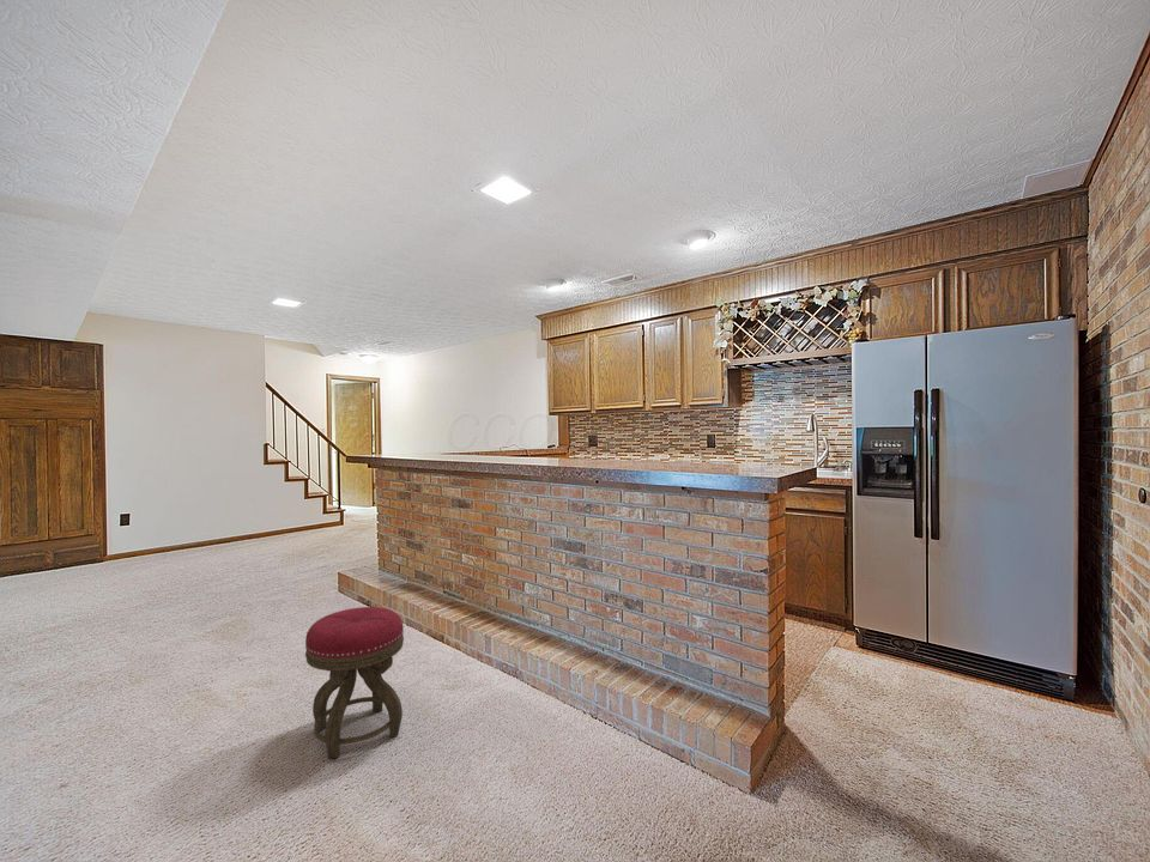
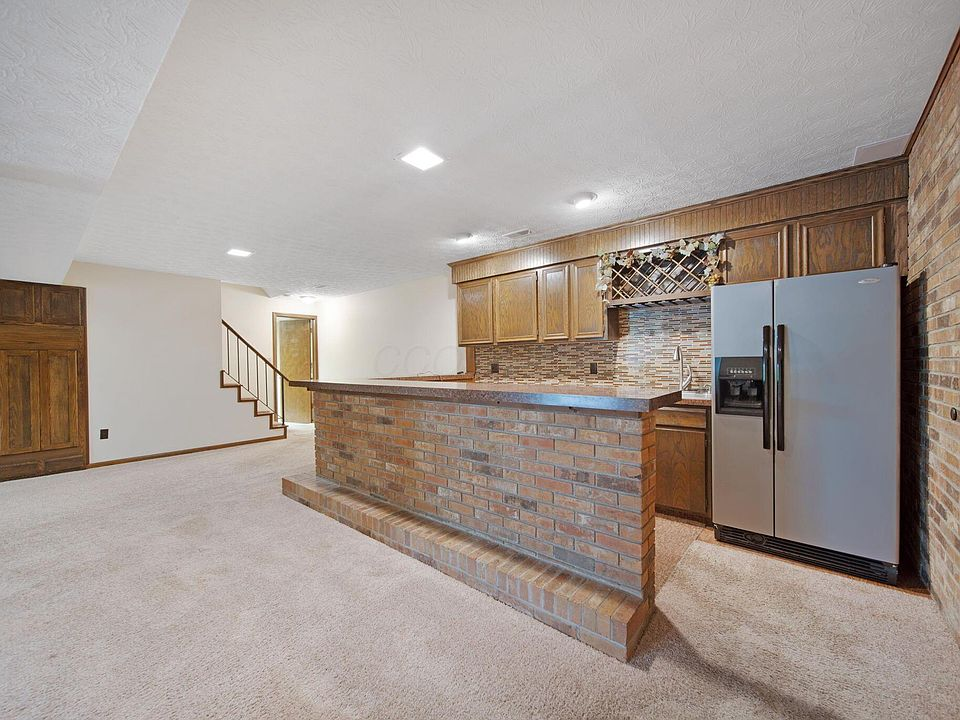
- stool (356, 674)
